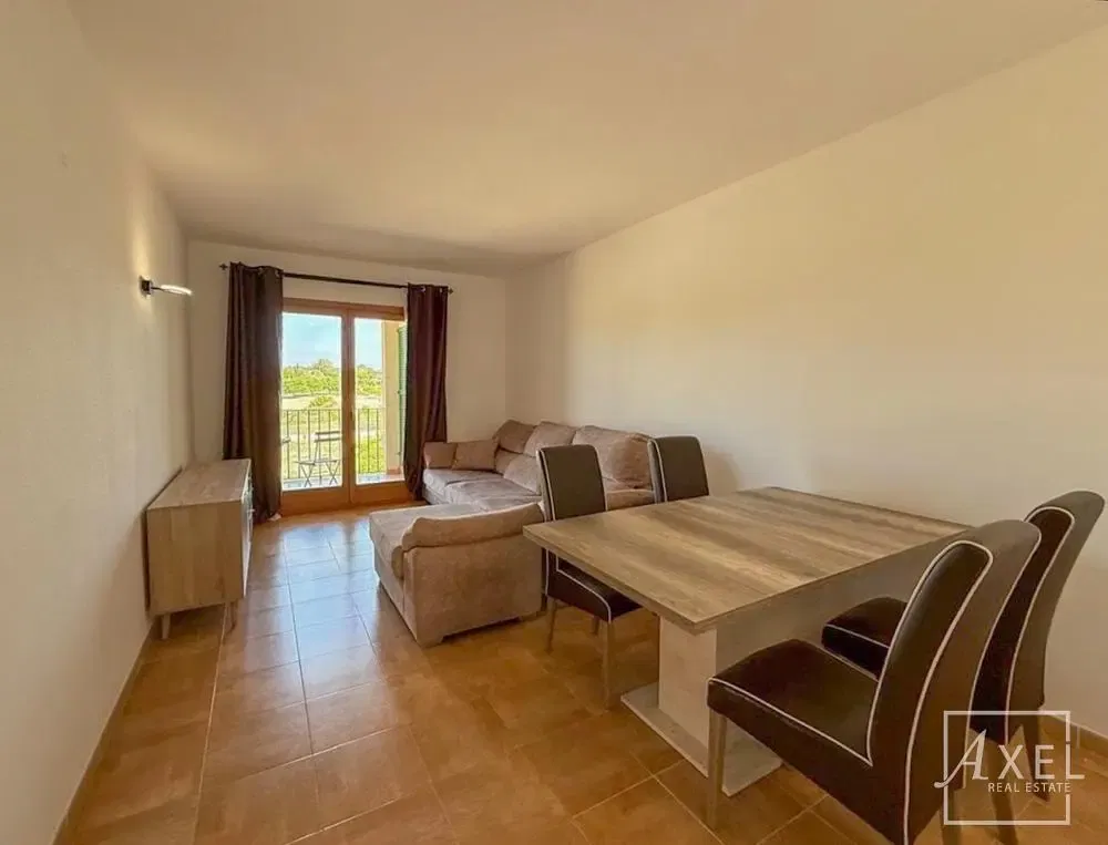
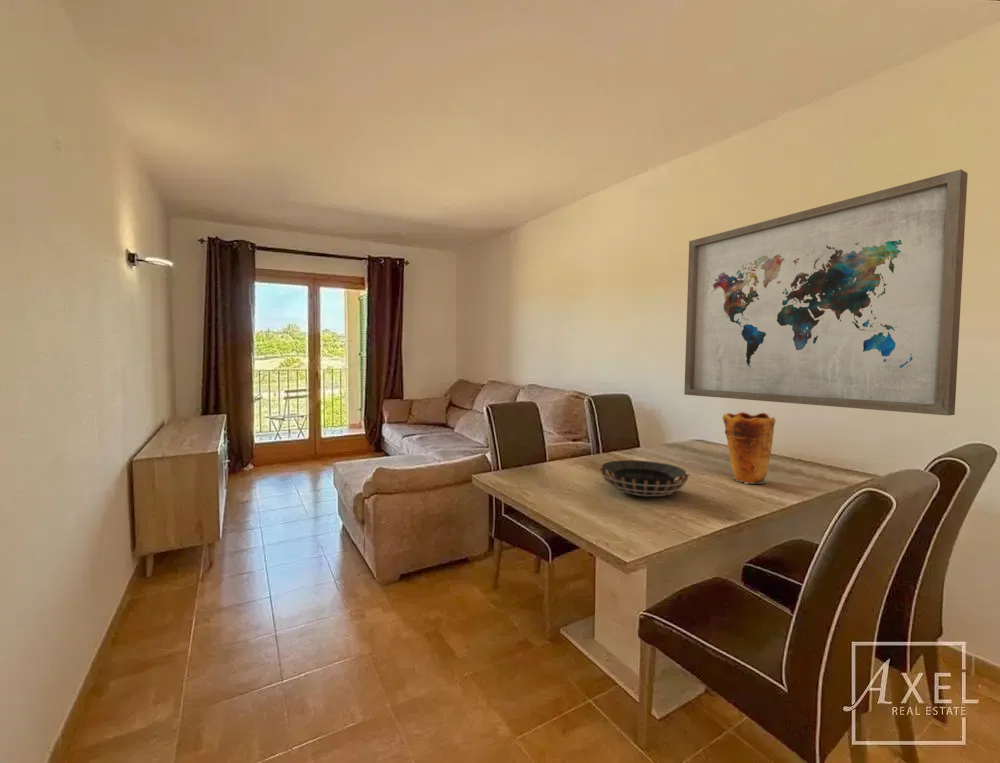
+ decorative bowl (643, 480)
+ wall art (793, 309)
+ vase (746, 447)
